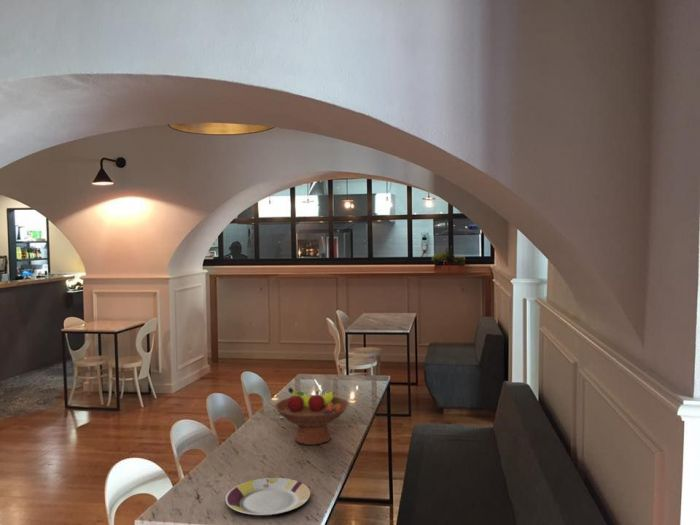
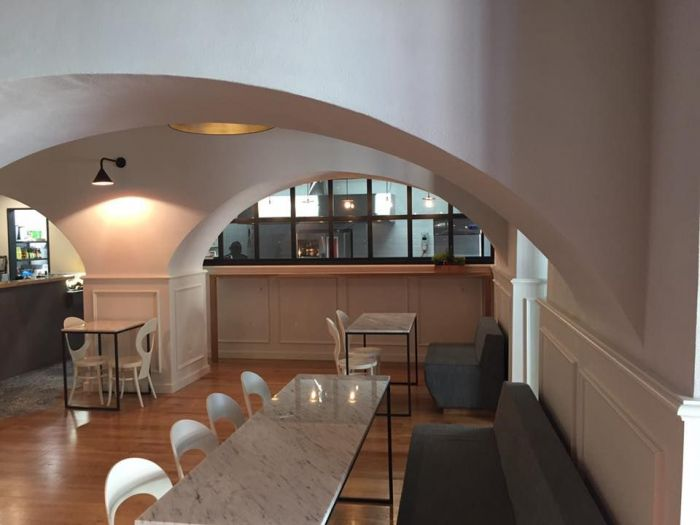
- fruit bowl (312, 415)
- plate (268, 498)
